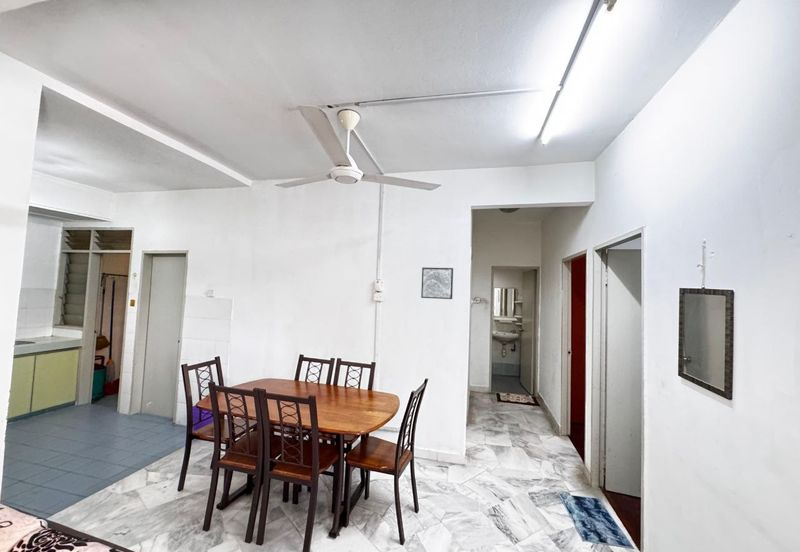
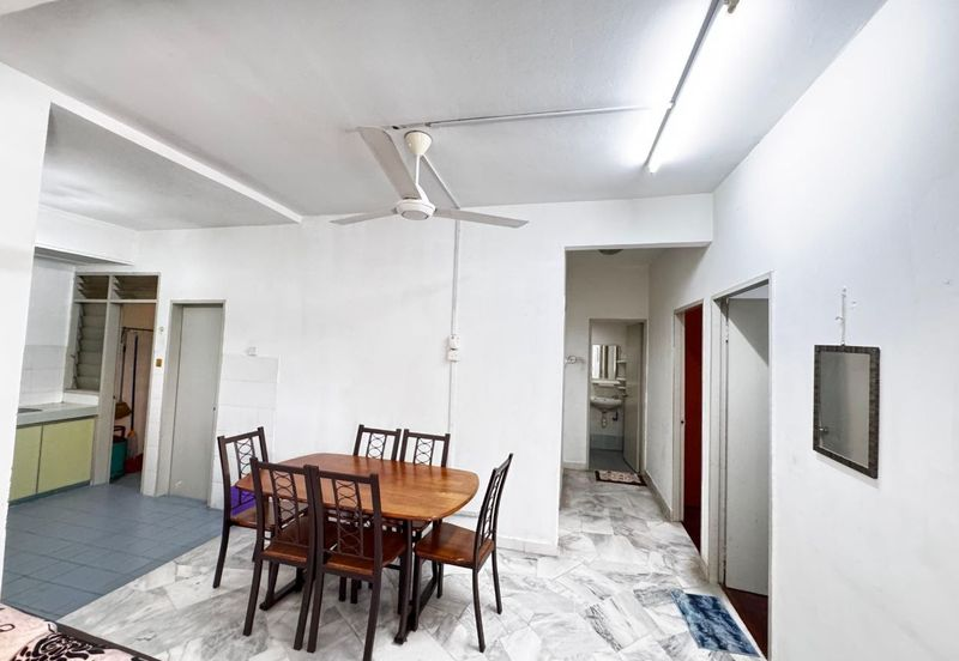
- wall art (437, 283)
